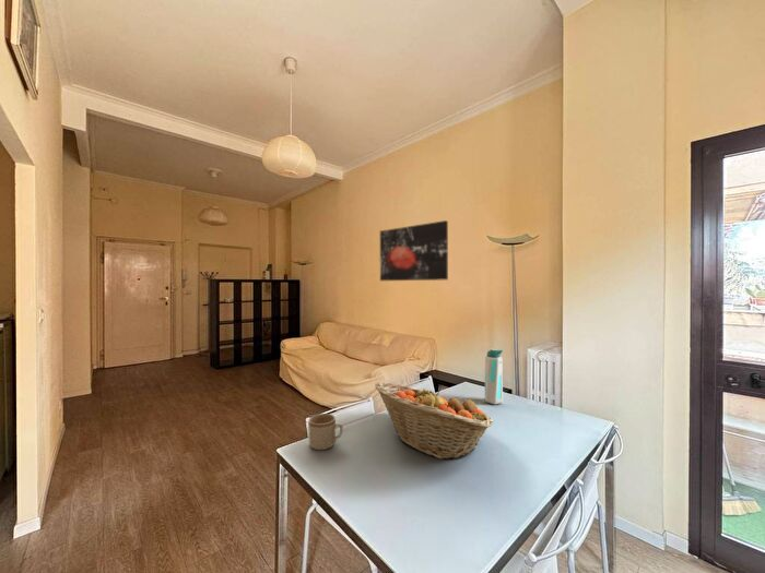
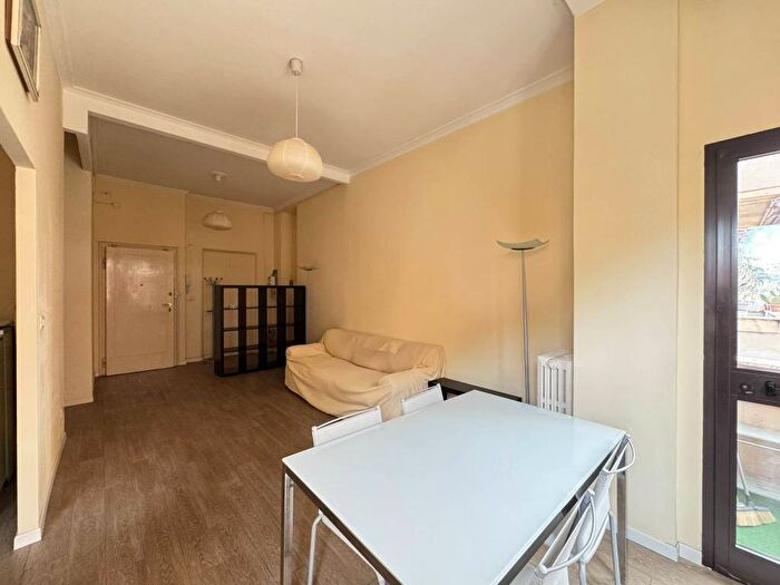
- fruit basket (429, 410)
- mug (326, 431)
- wall art (411, 253)
- water bottle (494, 374)
